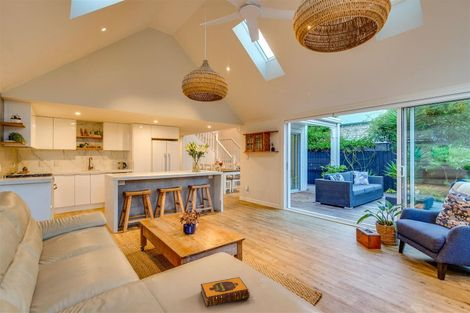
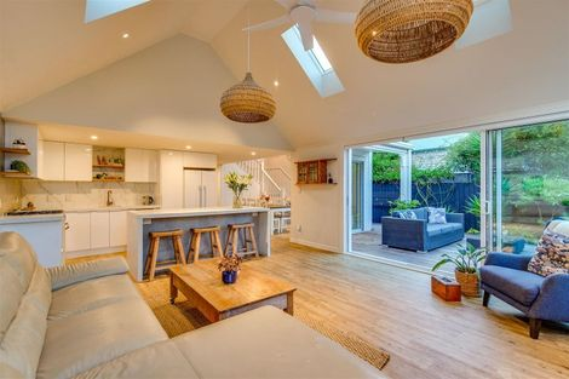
- hardback book (224, 291)
